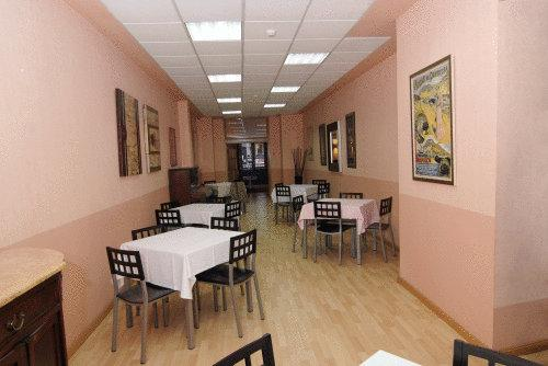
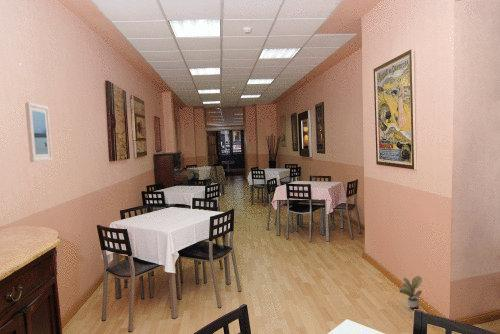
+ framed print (39, 133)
+ potted plant (409, 292)
